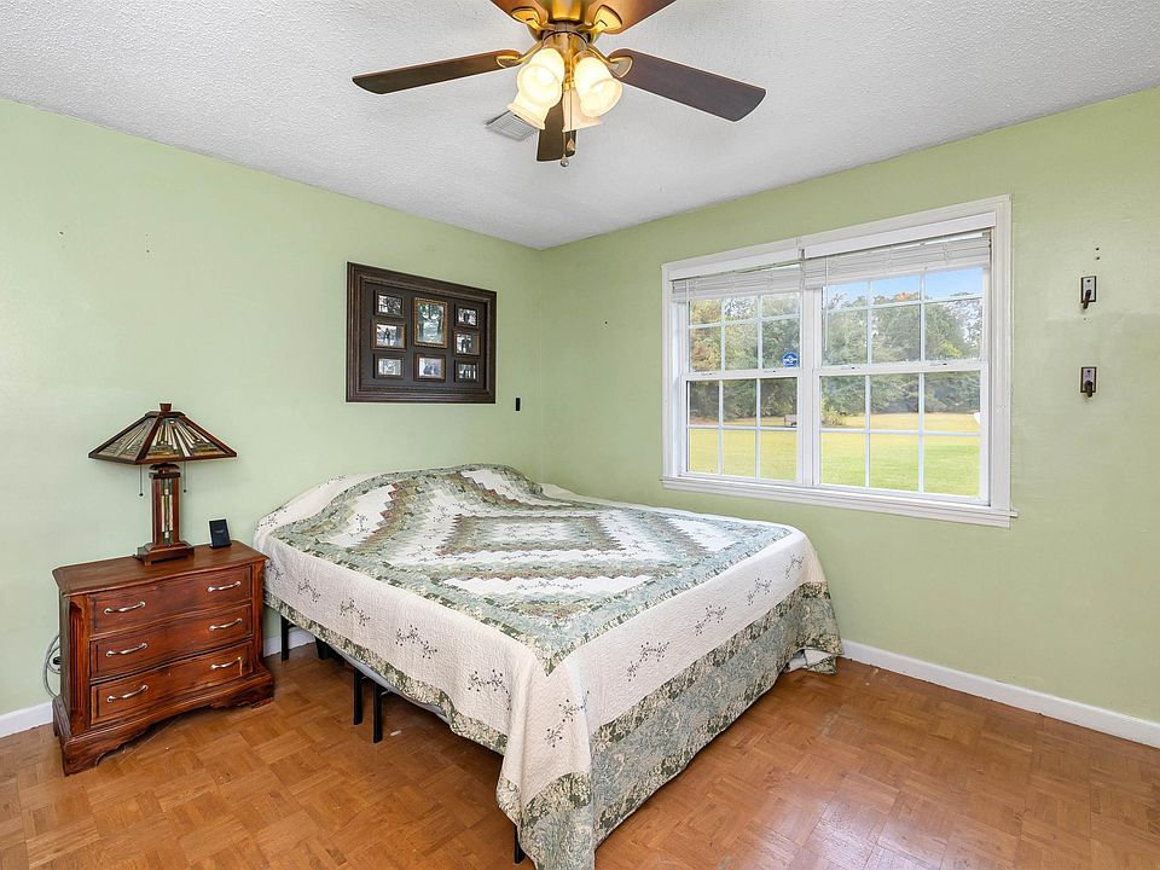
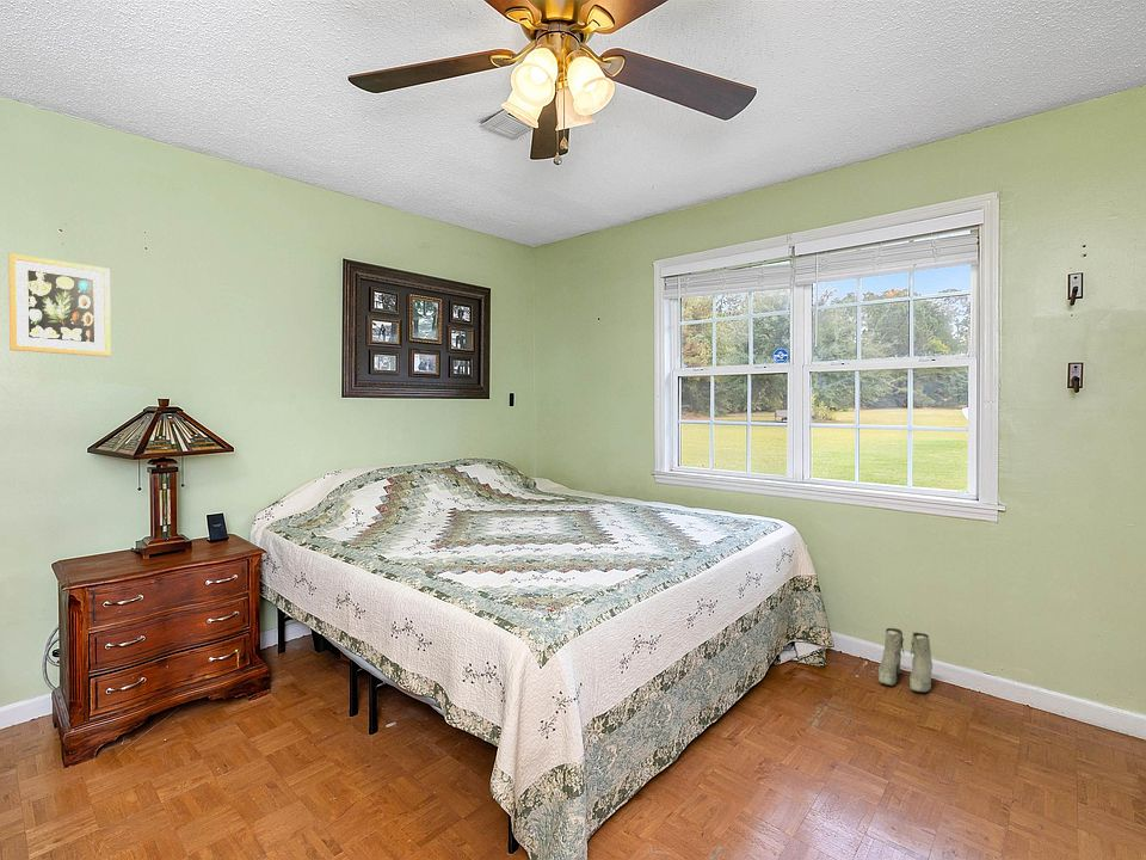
+ boots (900, 657)
+ wall art (62, 307)
